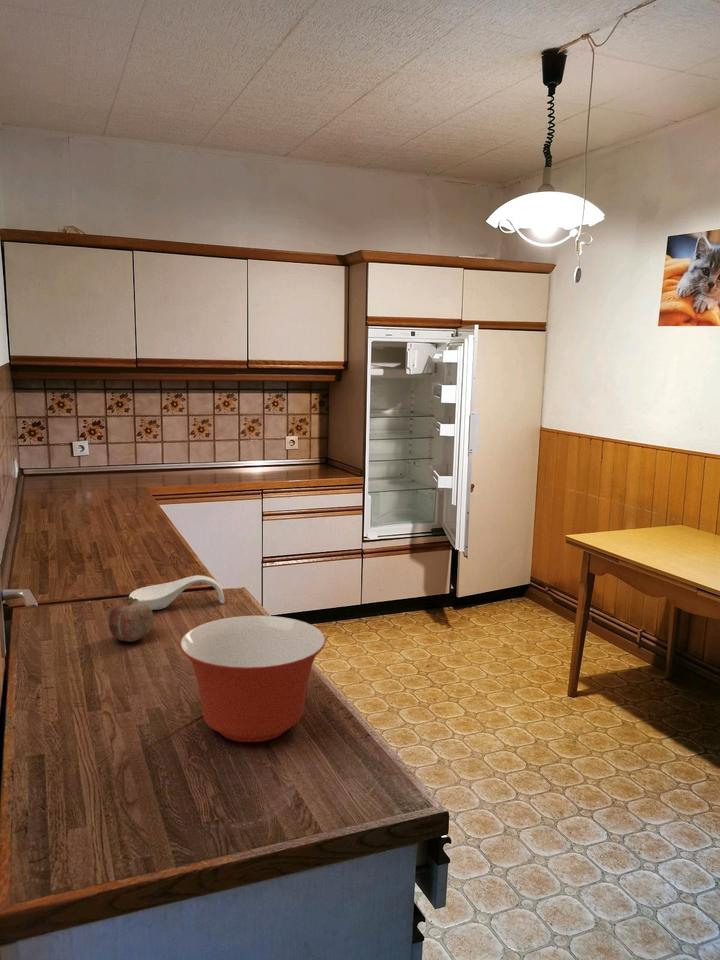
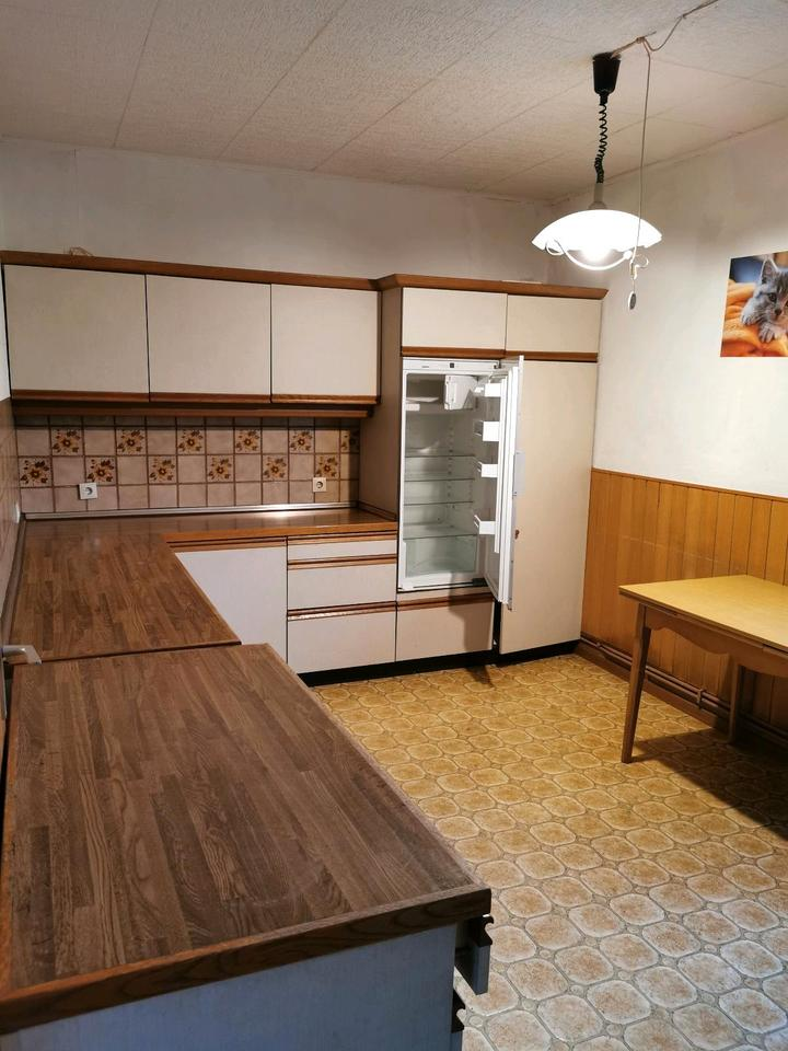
- mixing bowl (253, 682)
- spoon rest (177, 591)
- fruit (131, 618)
